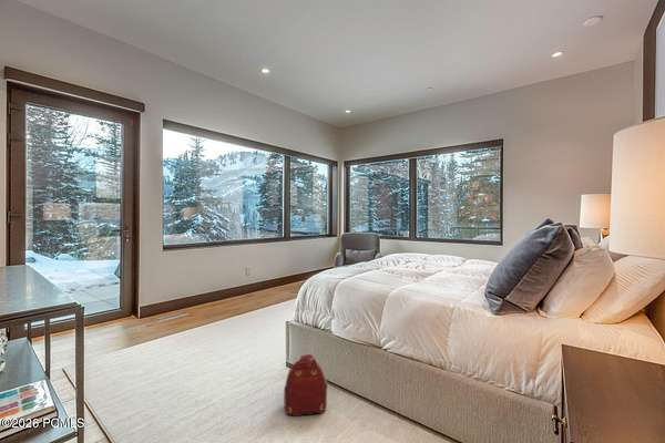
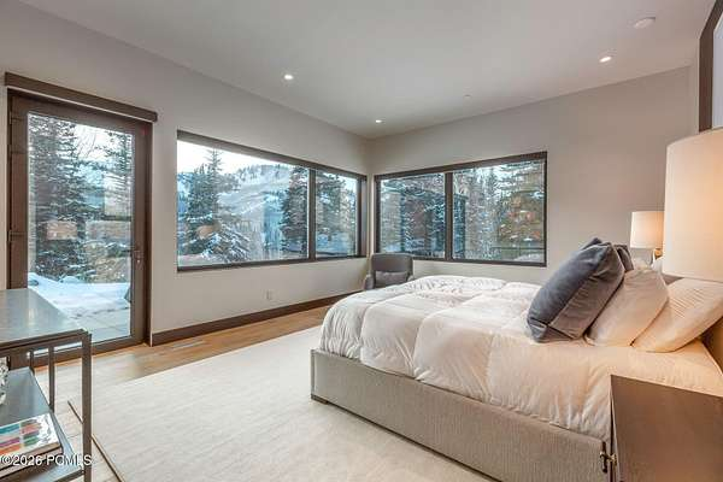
- backpack (306, 379)
